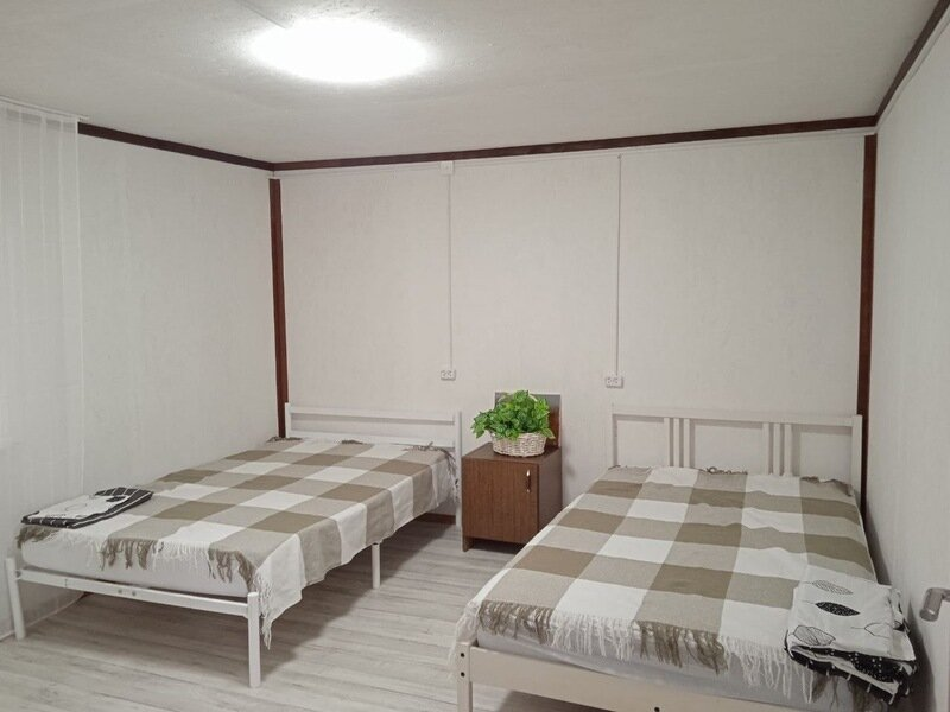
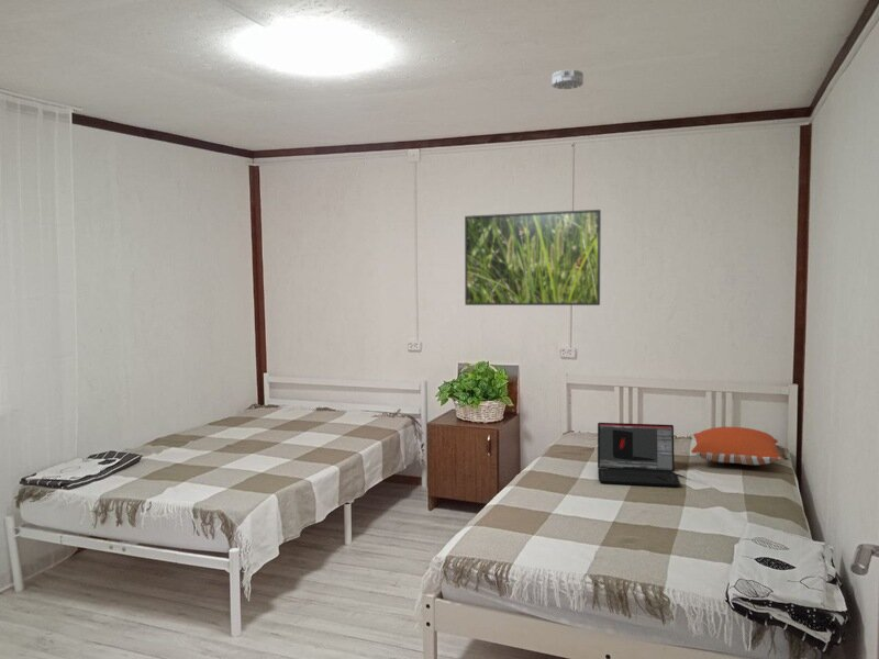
+ laptop (636, 453)
+ smoke detector (567, 78)
+ pillow (734, 446)
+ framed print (530, 259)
